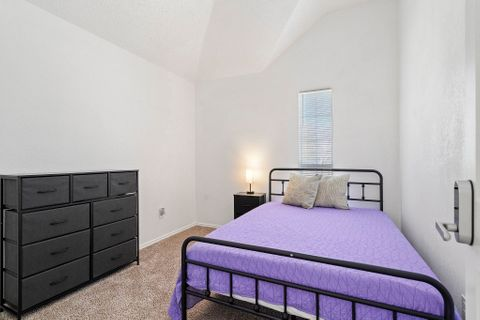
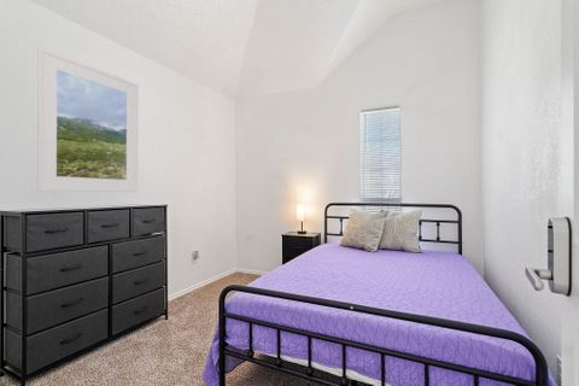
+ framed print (94, 129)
